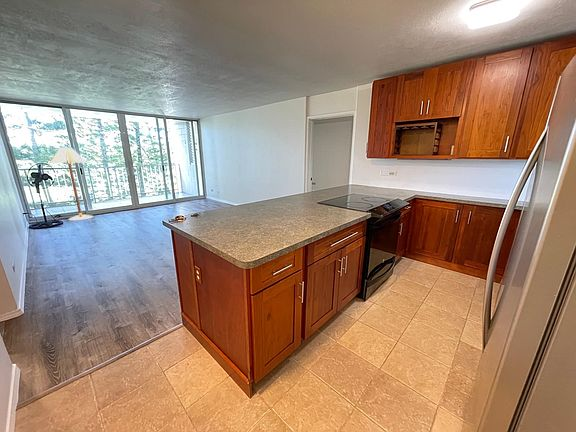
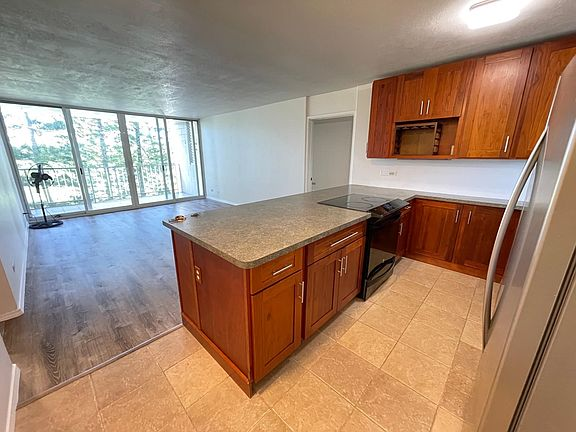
- floor lamp (73, 184)
